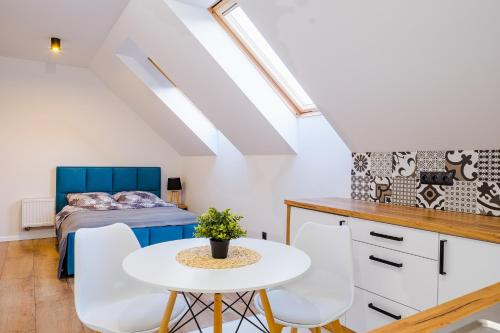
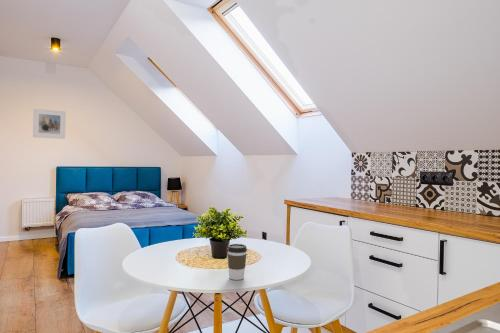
+ coffee cup (236, 261)
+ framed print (49, 124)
